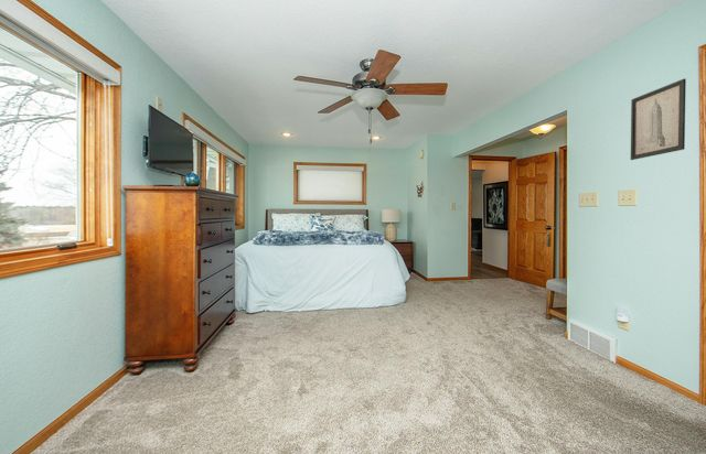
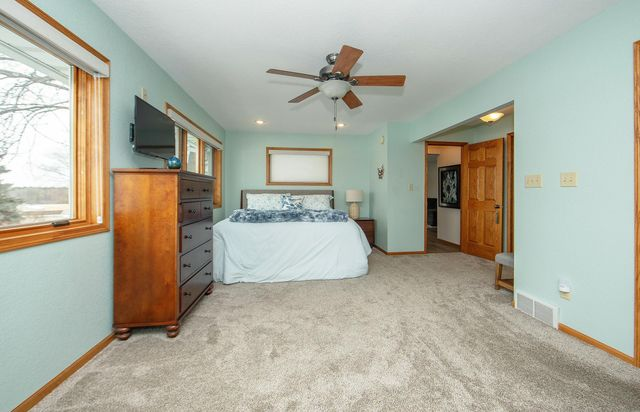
- wall art (655, 122)
